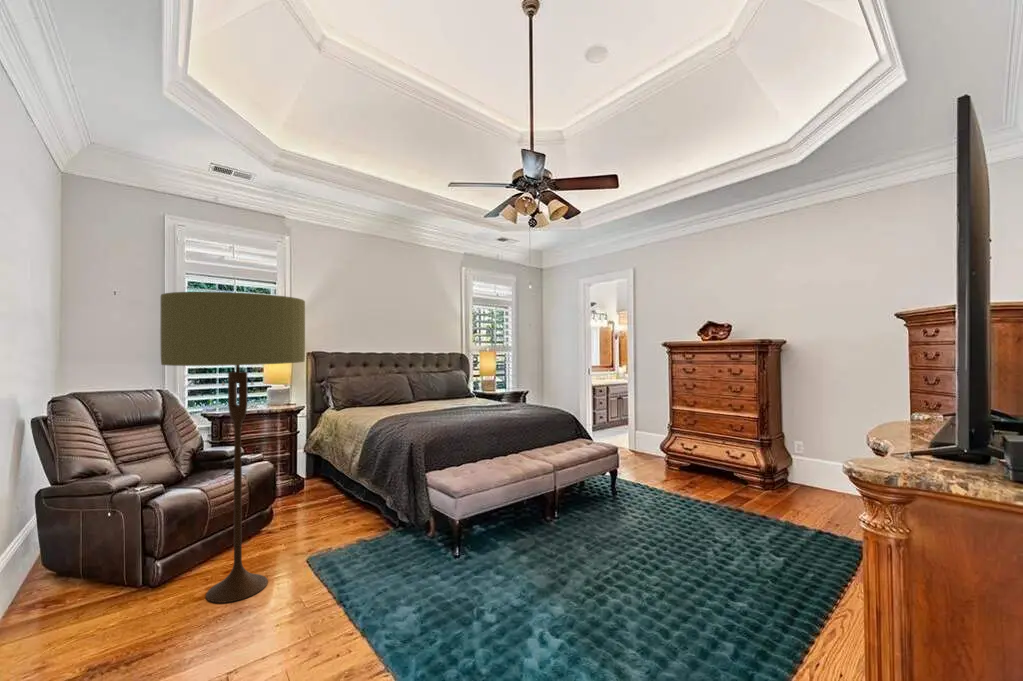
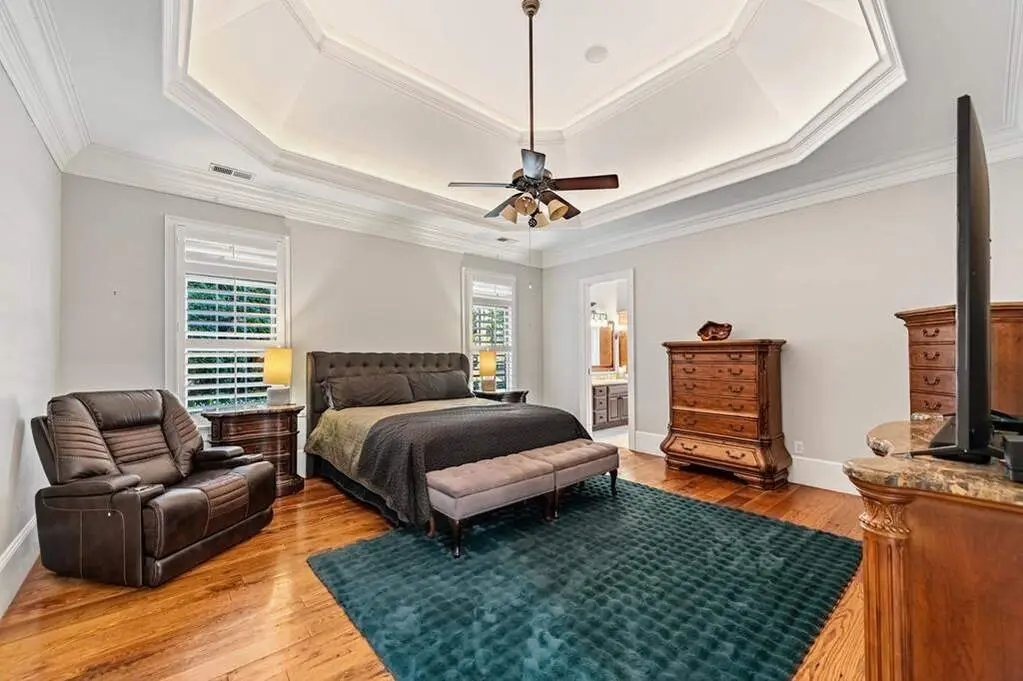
- floor lamp (237, 442)
